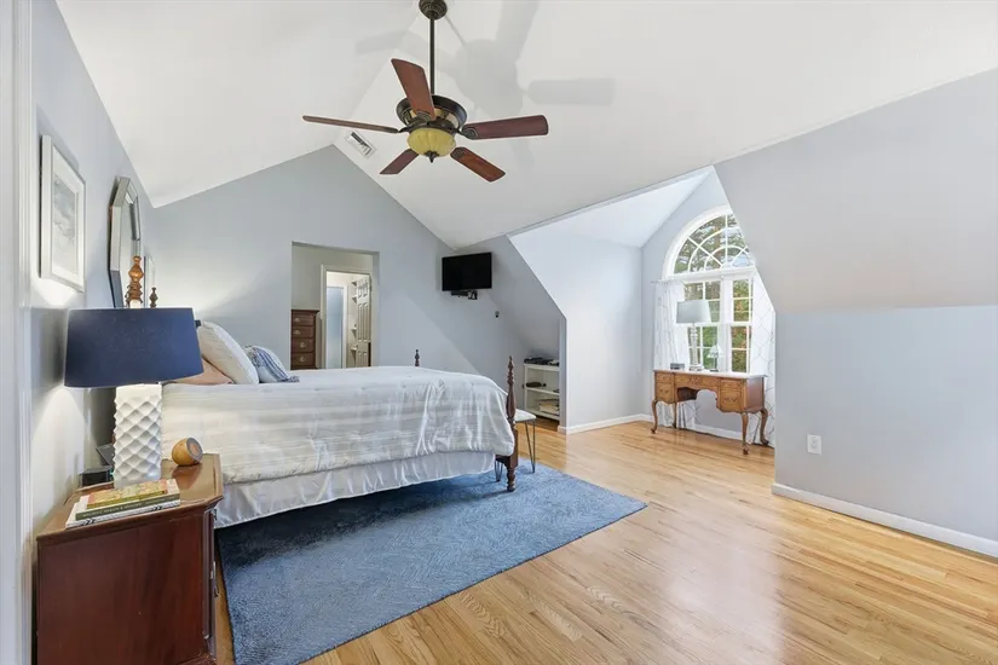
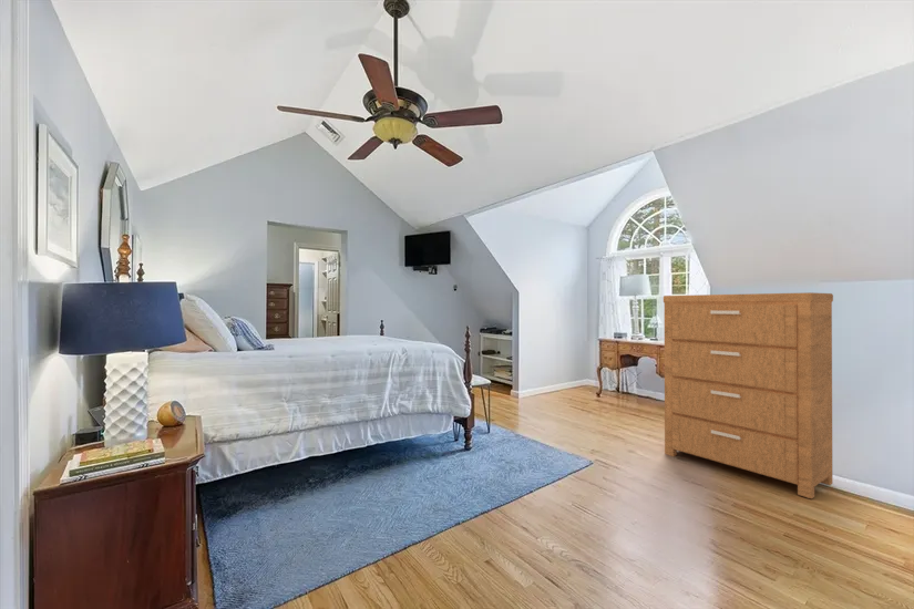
+ dresser (739, 381)
